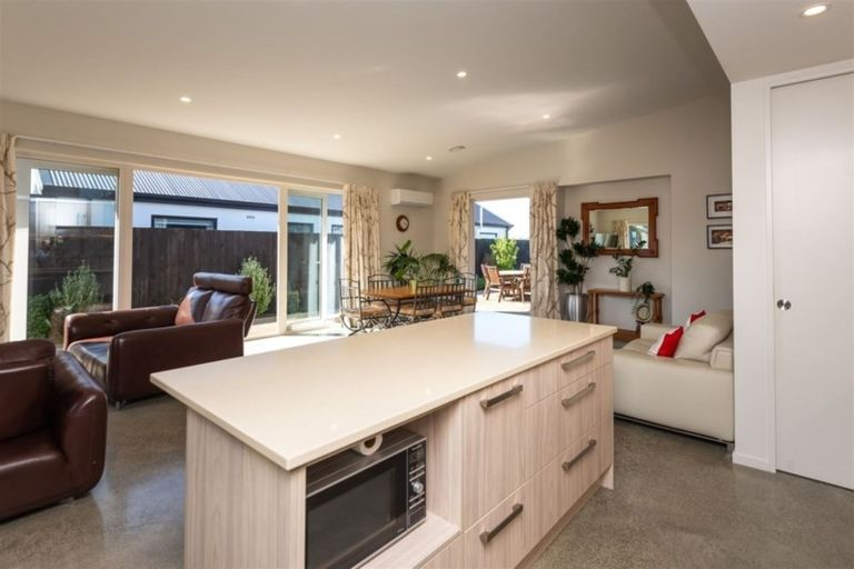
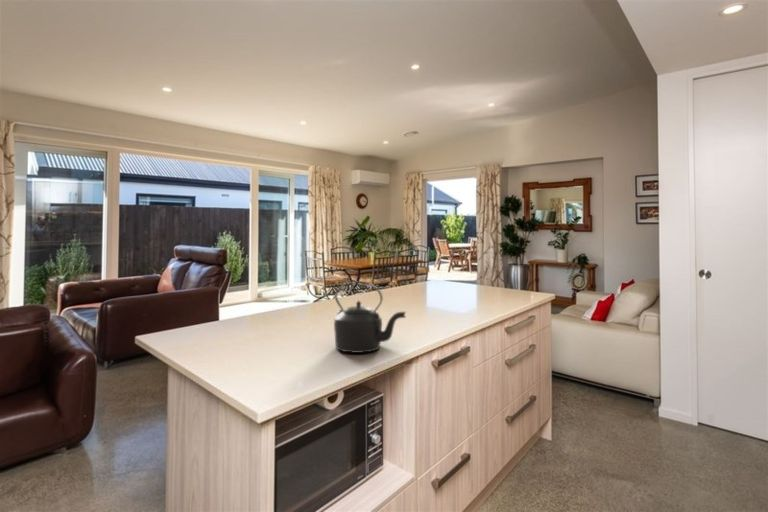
+ kettle (369, 315)
